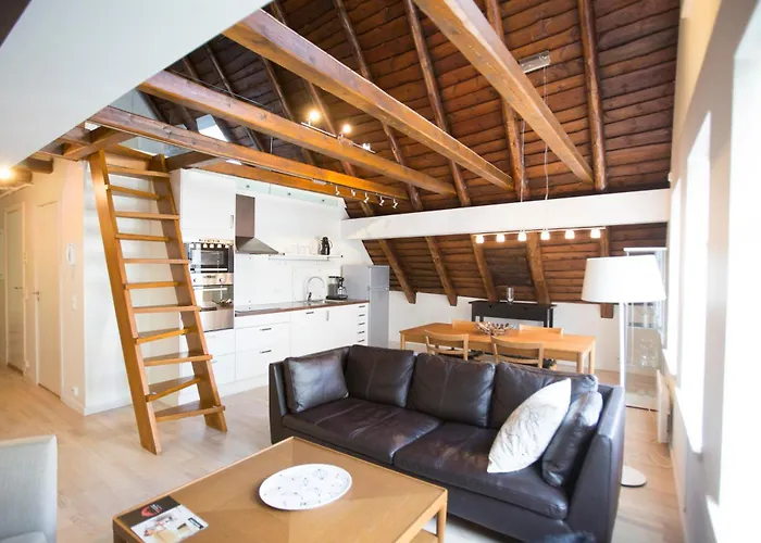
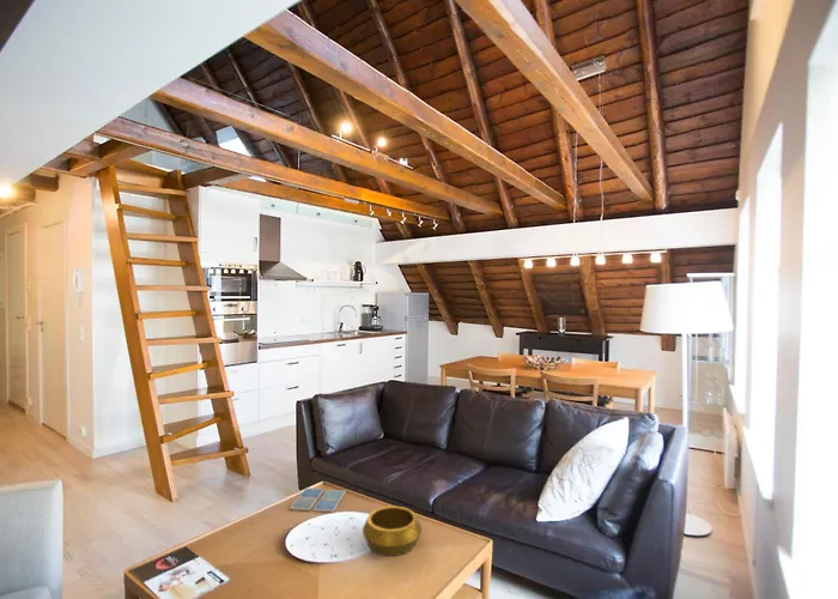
+ decorative bowl (391, 530)
+ drink coaster (320, 500)
